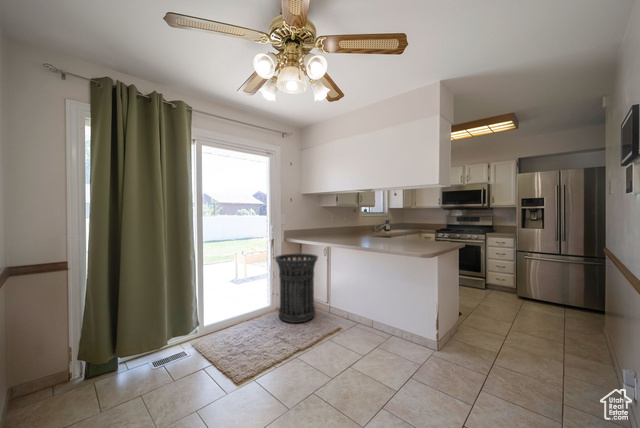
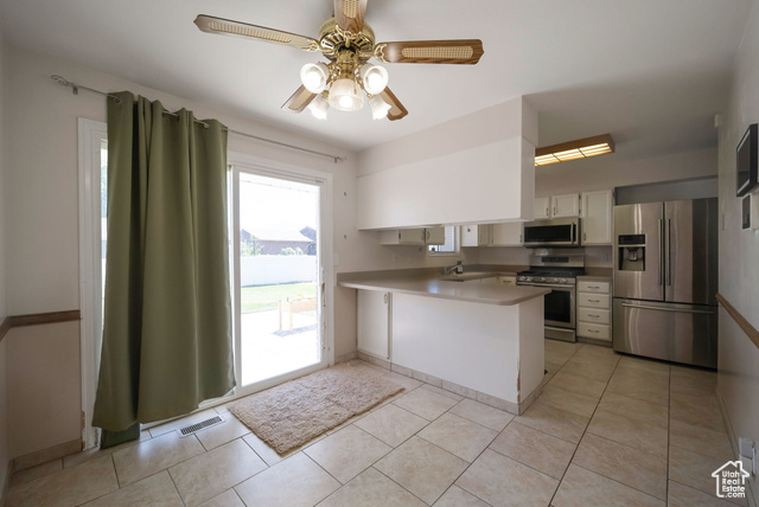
- trash can (296, 286)
